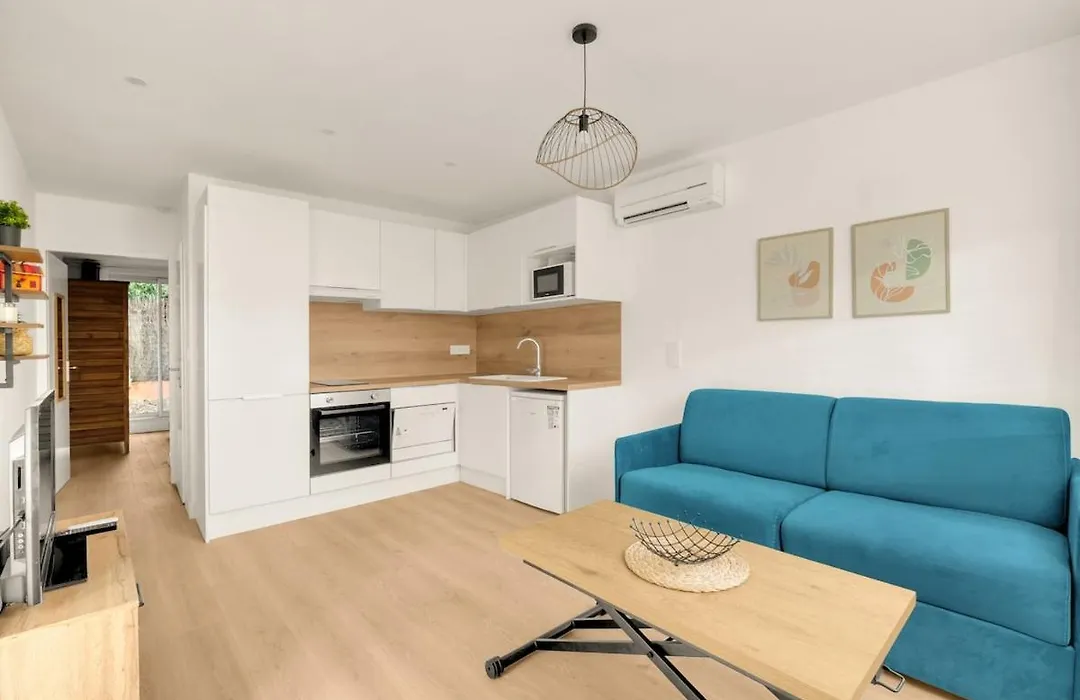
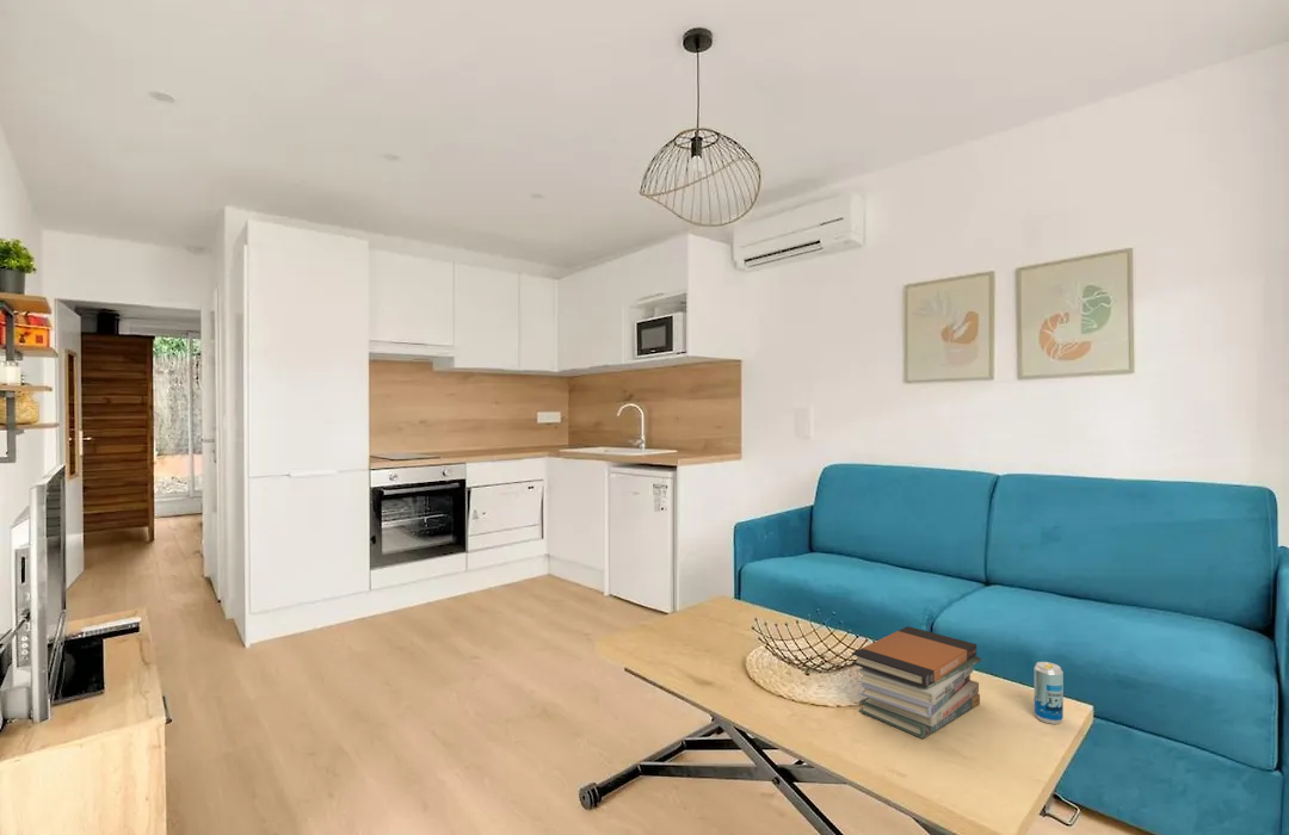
+ book stack (917, 678)
+ beverage can (1048, 692)
